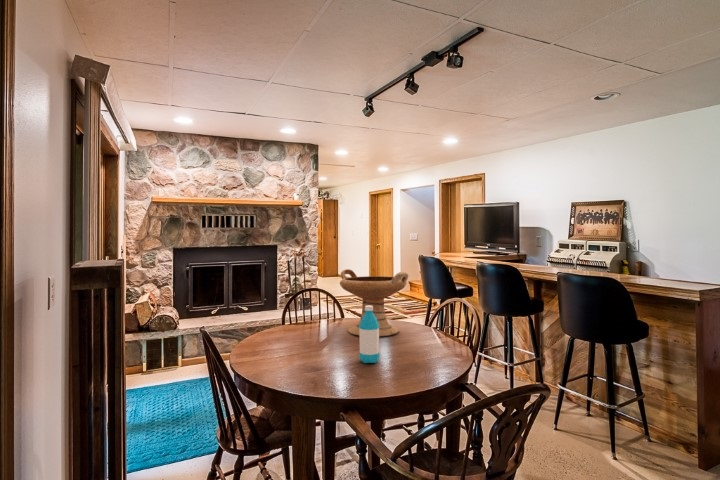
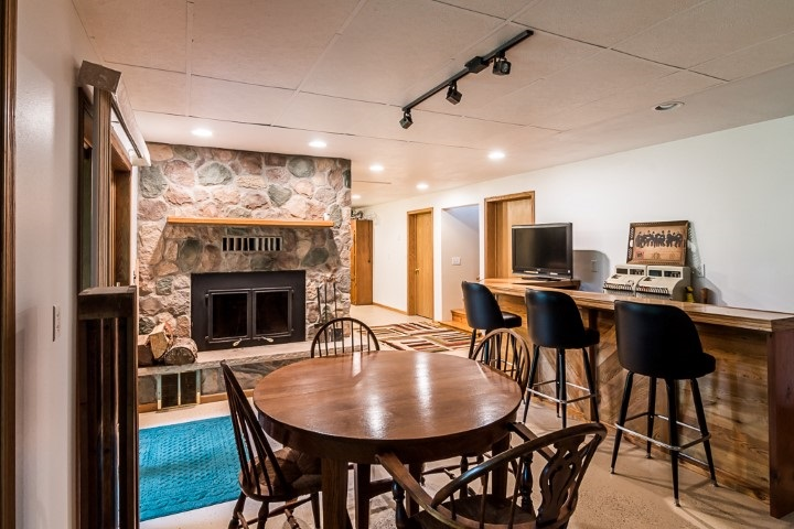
- water bottle (369, 333)
- decorative bowl (373, 300)
